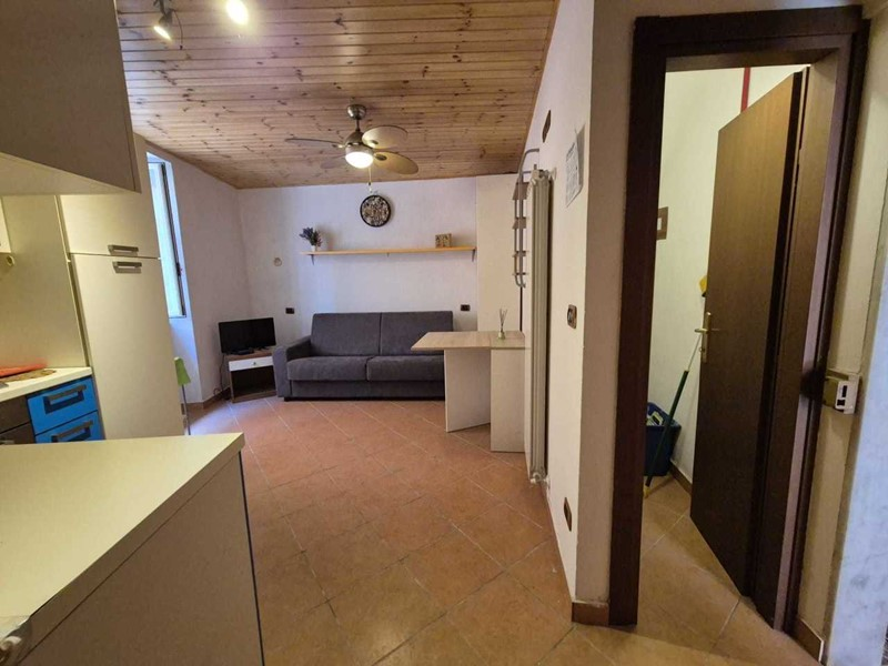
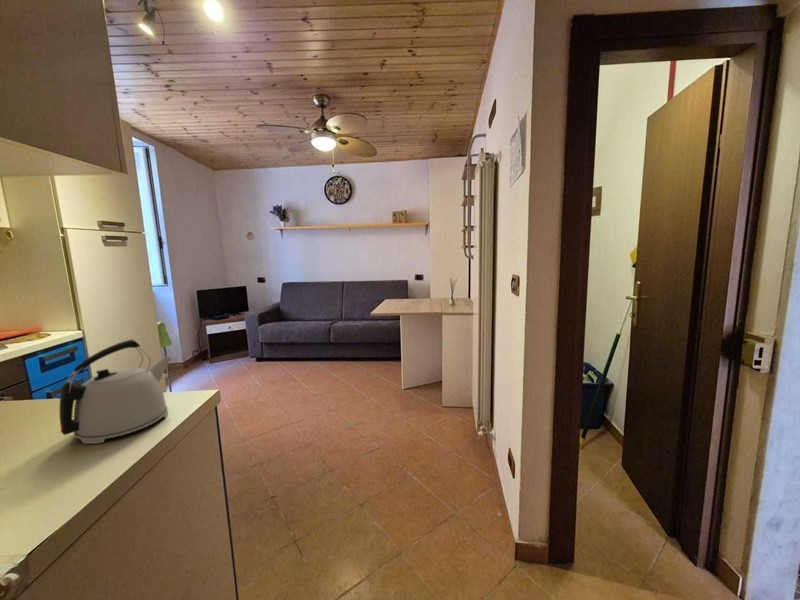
+ kettle (121, 383)
